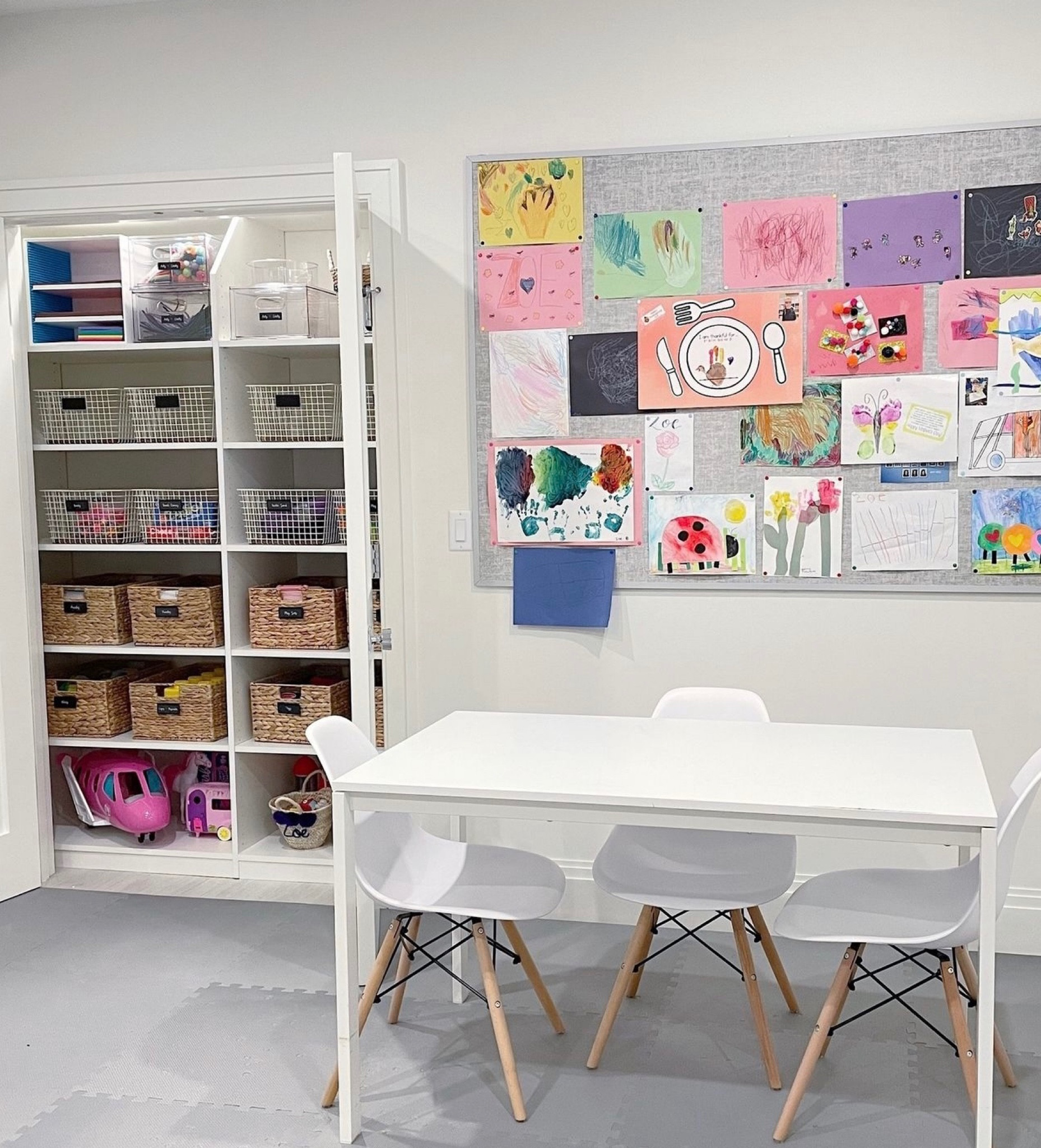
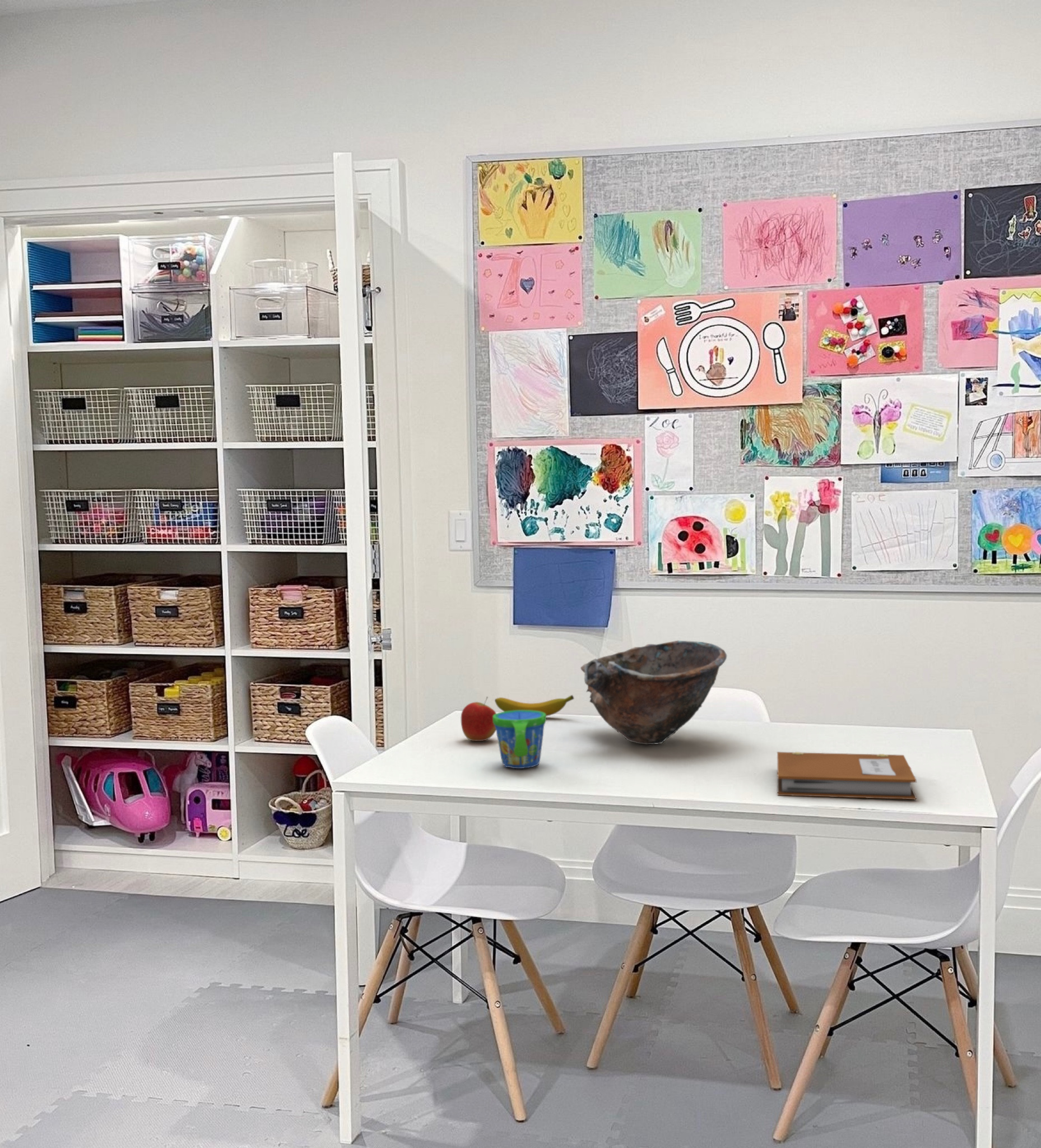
+ notebook (846, 773)
+ bowl (640, 695)
+ snack cup (520, 740)
+ apple (479, 719)
+ banana (535, 706)
